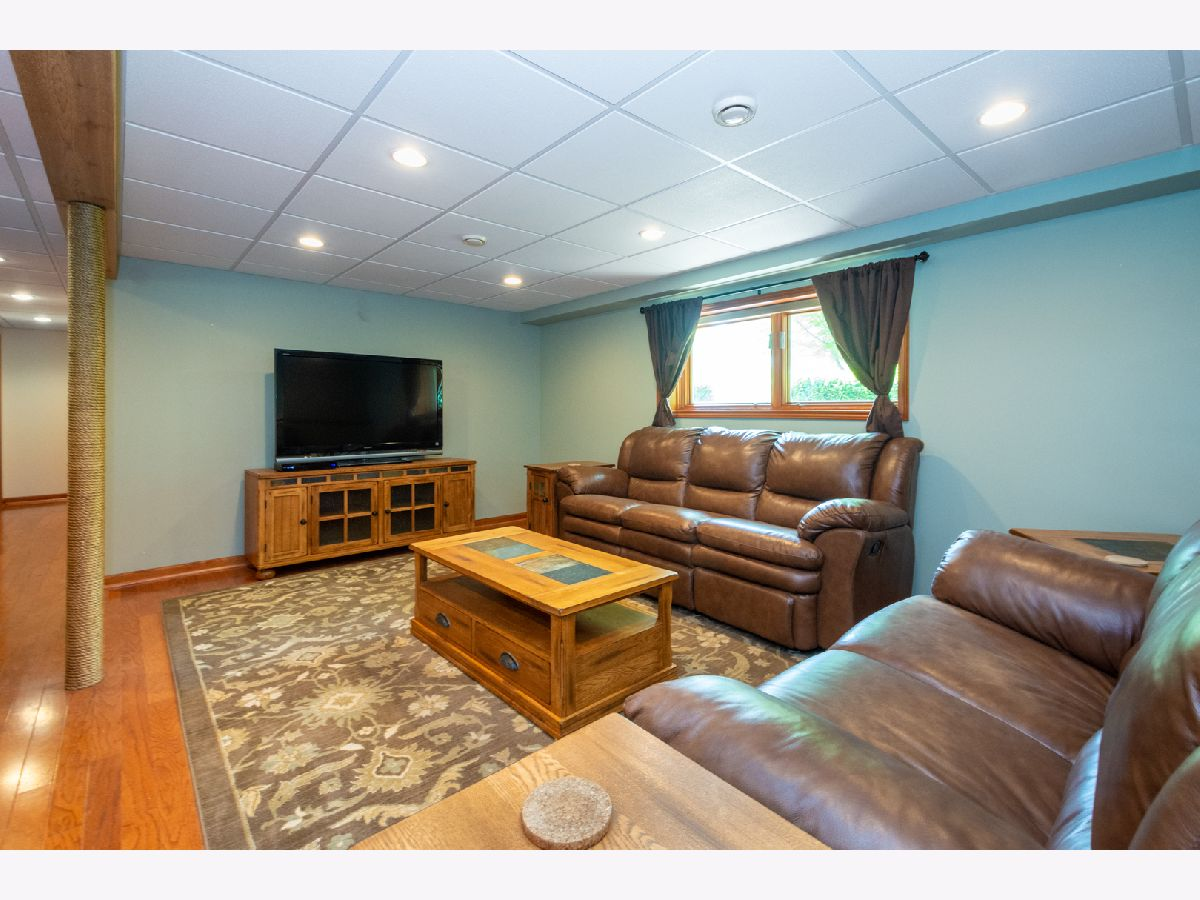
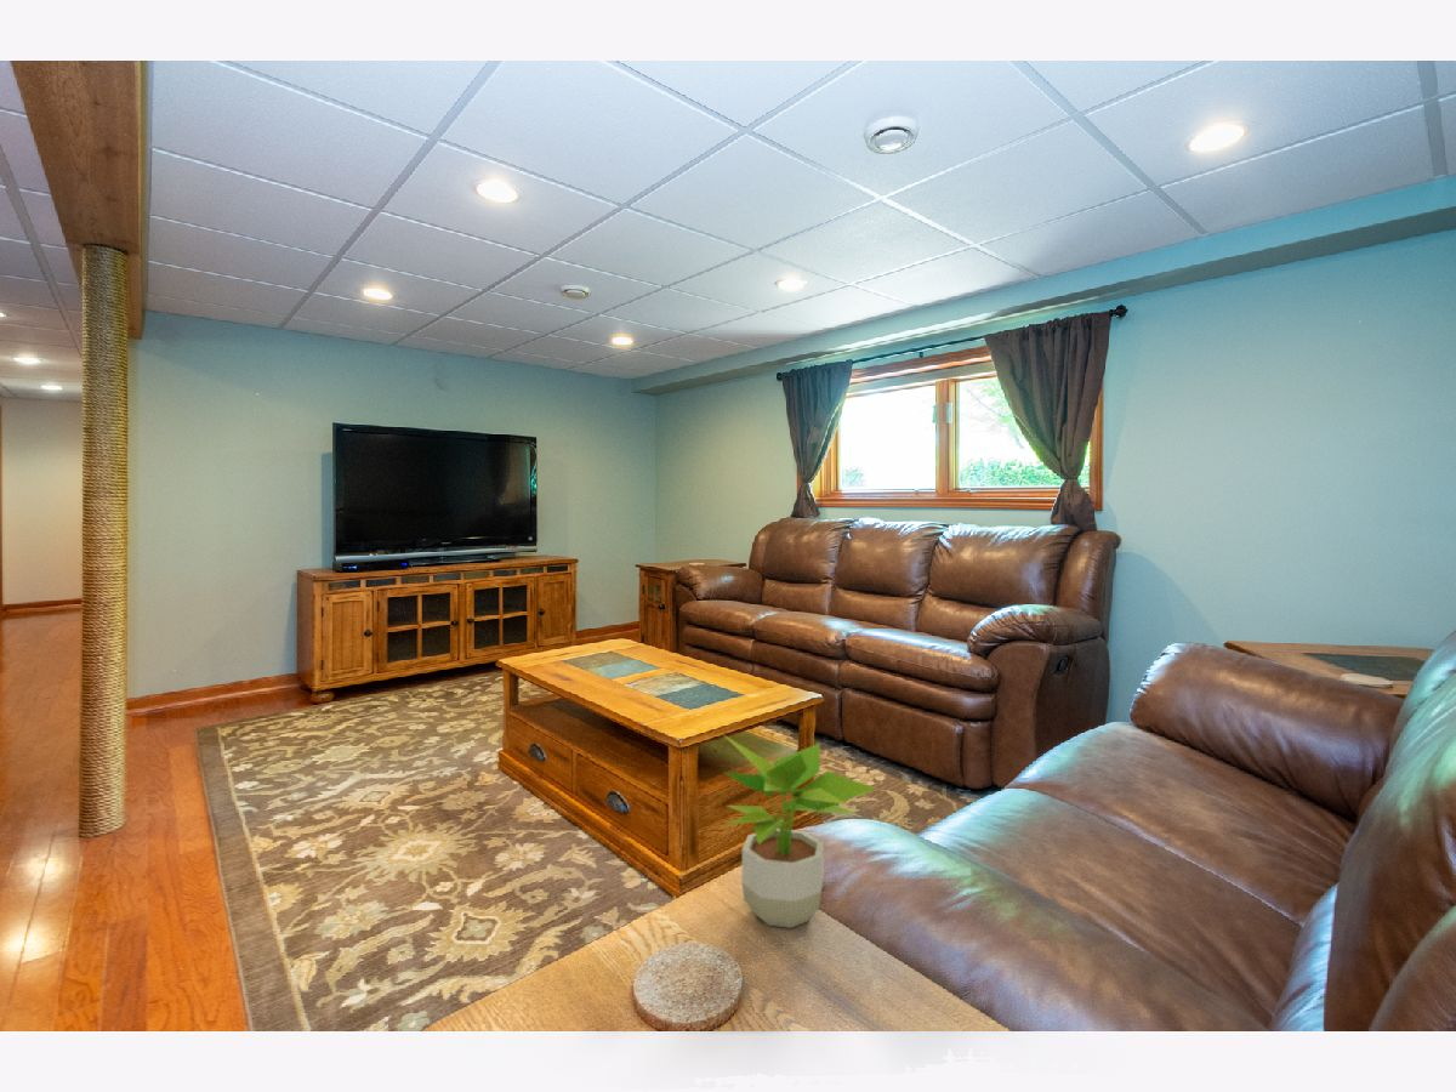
+ potted plant (796, 830)
